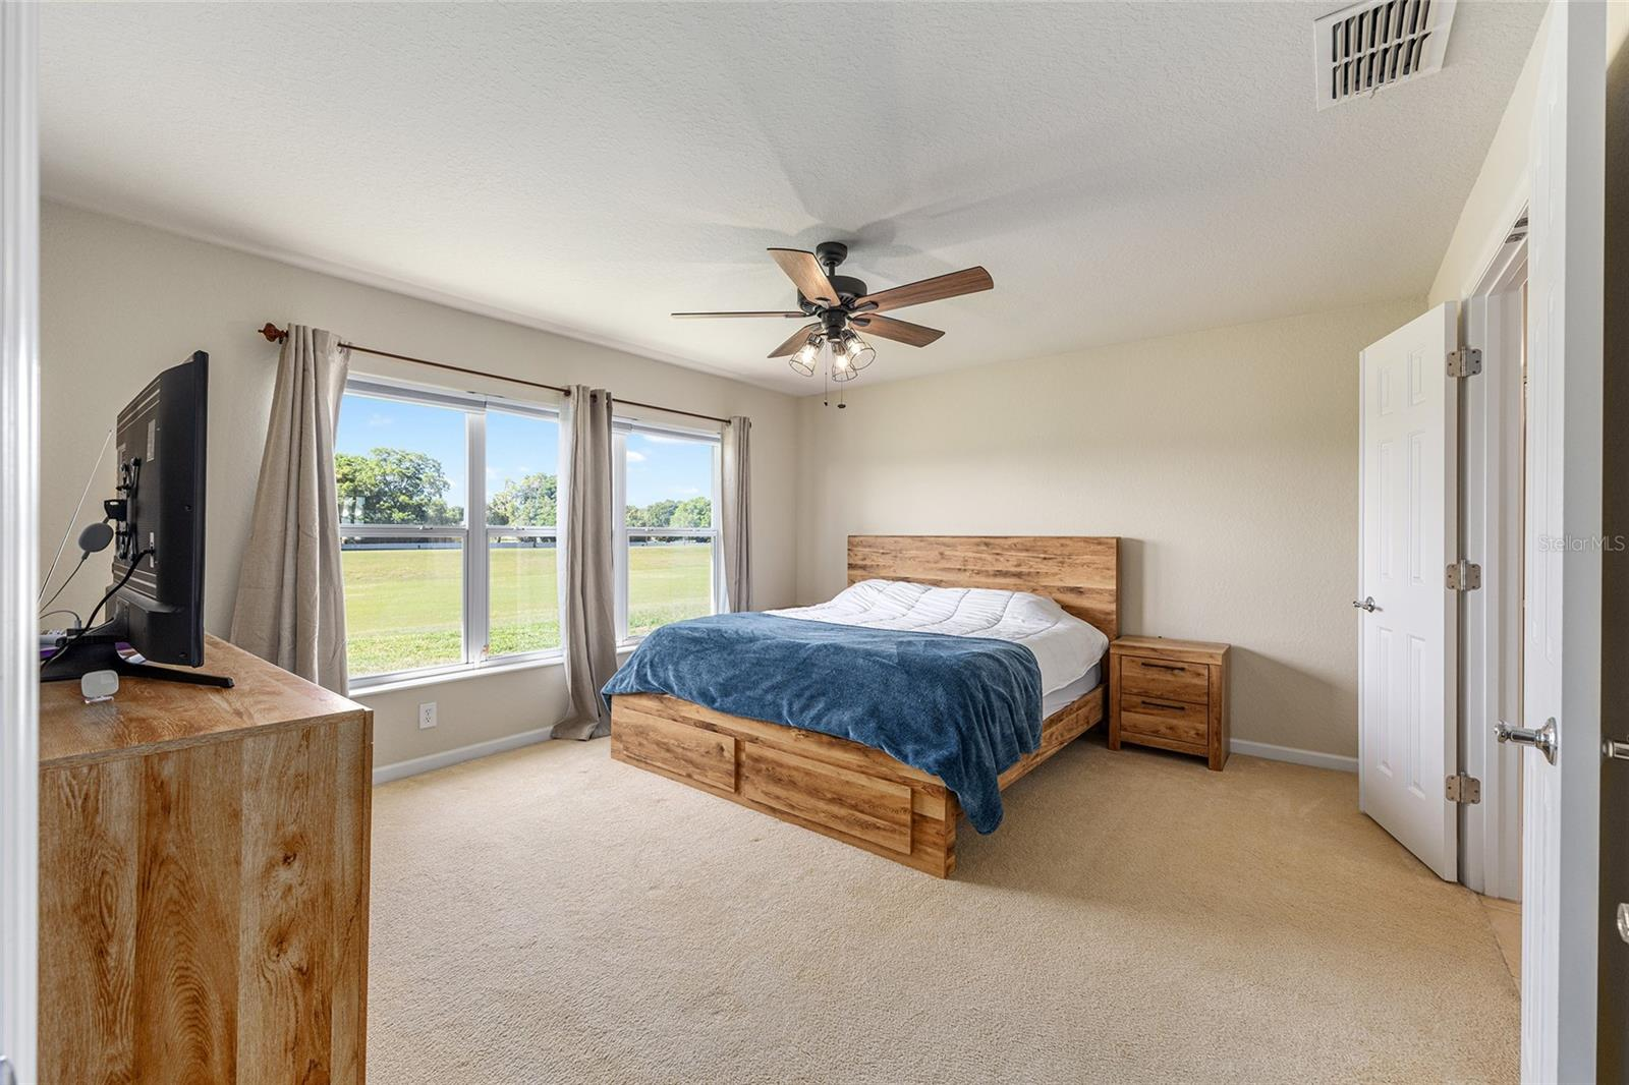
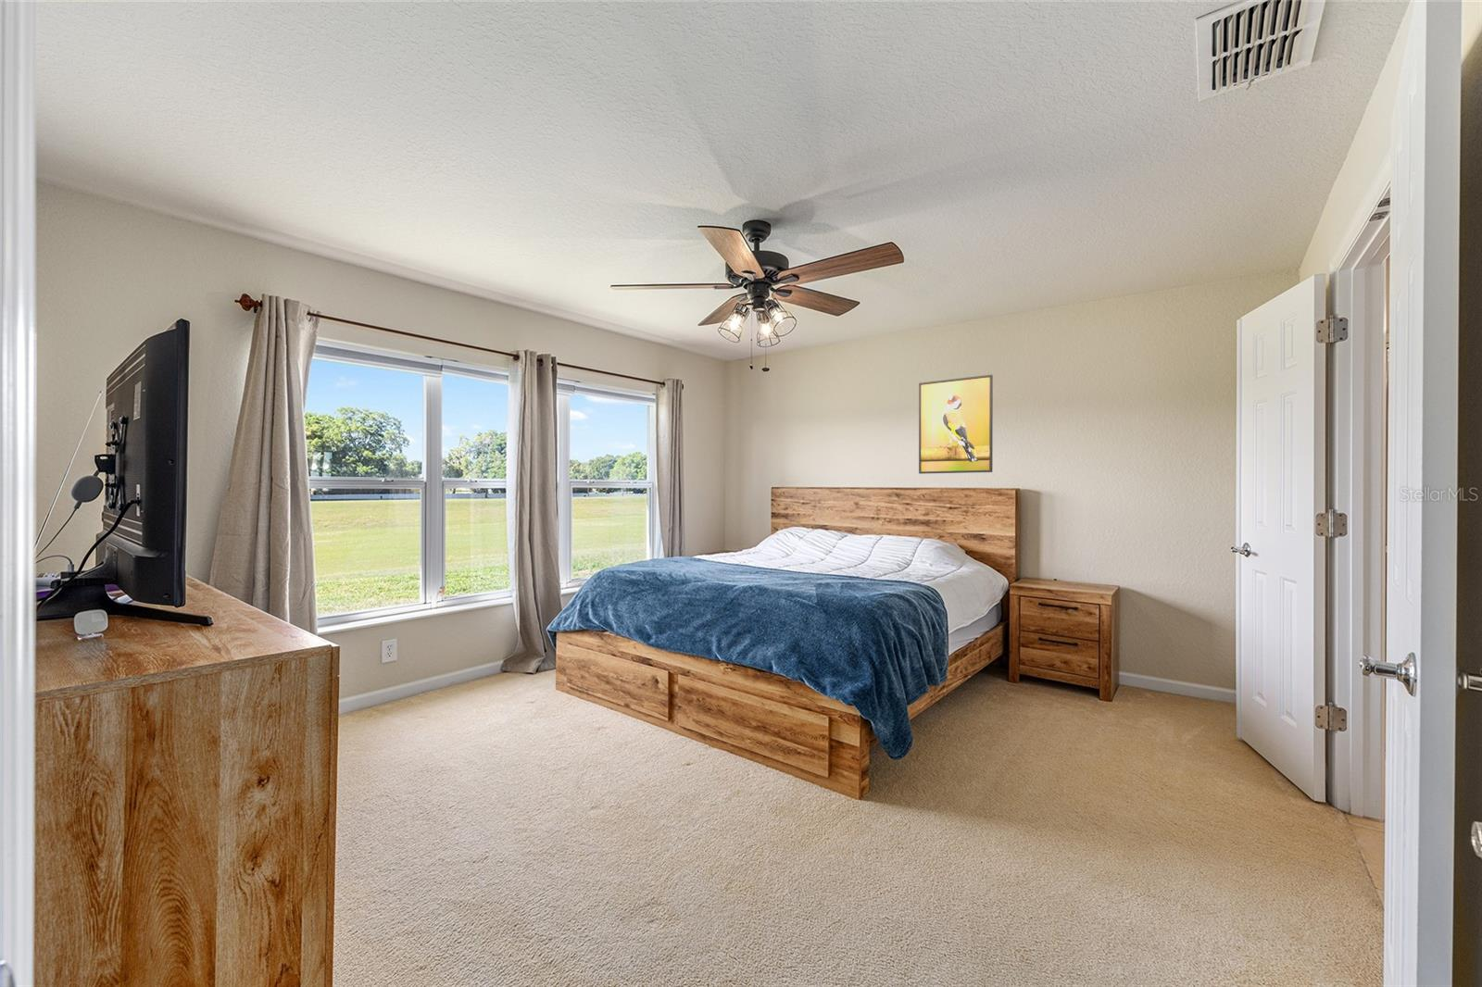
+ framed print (954, 426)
